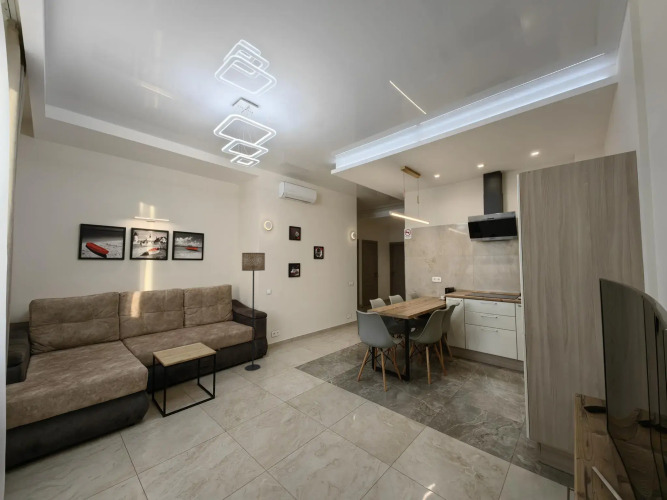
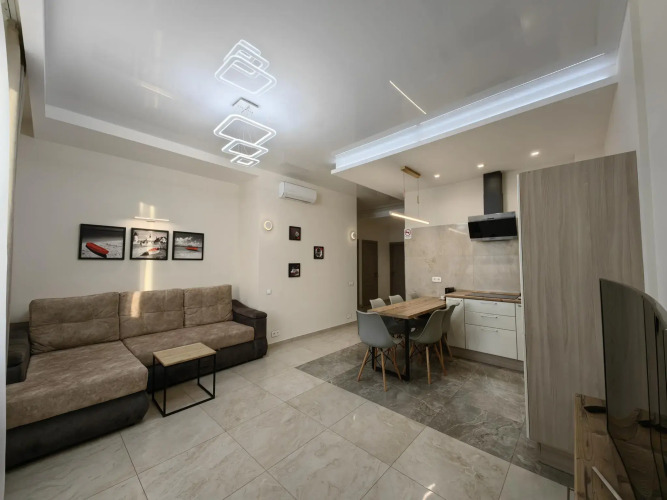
- floor lamp (253, 309)
